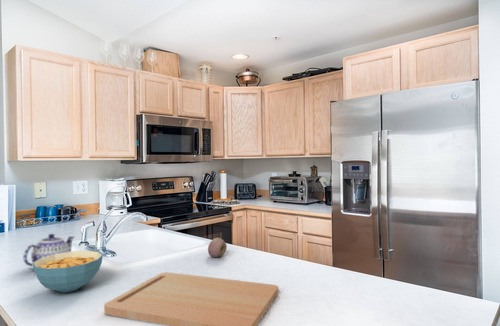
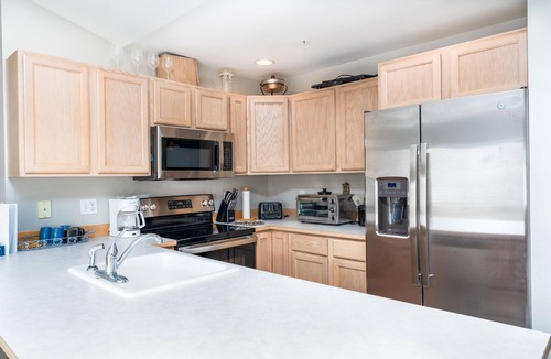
- fruit (217, 247)
- teapot (51, 250)
- cereal bowl (69, 273)
- cutting board (196, 298)
